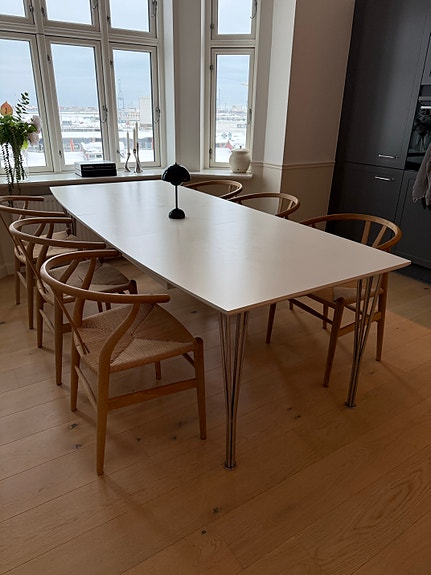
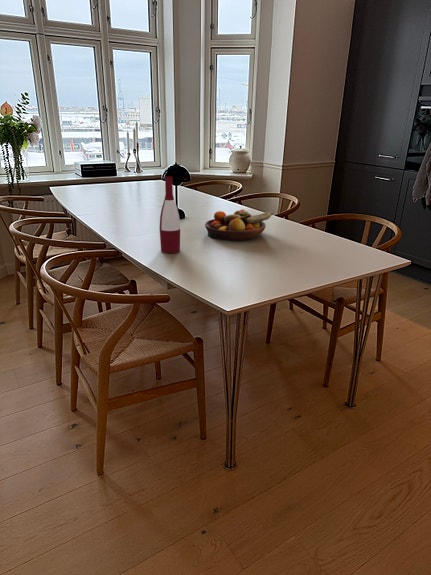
+ fruit bowl (236, 221)
+ alcohol (169, 214)
